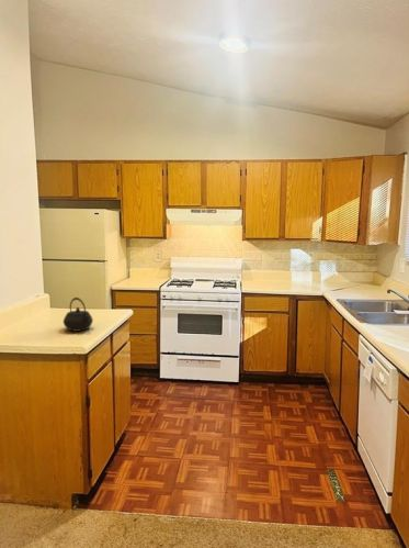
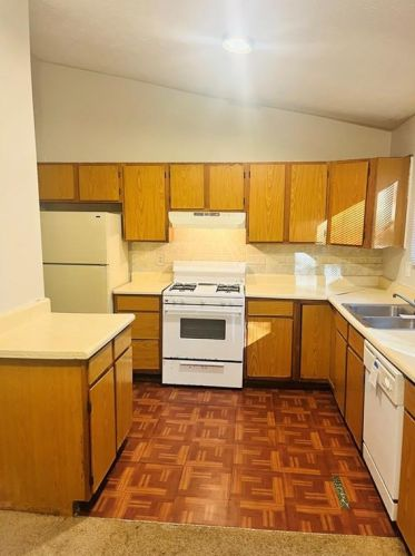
- kettle (79, 313)
